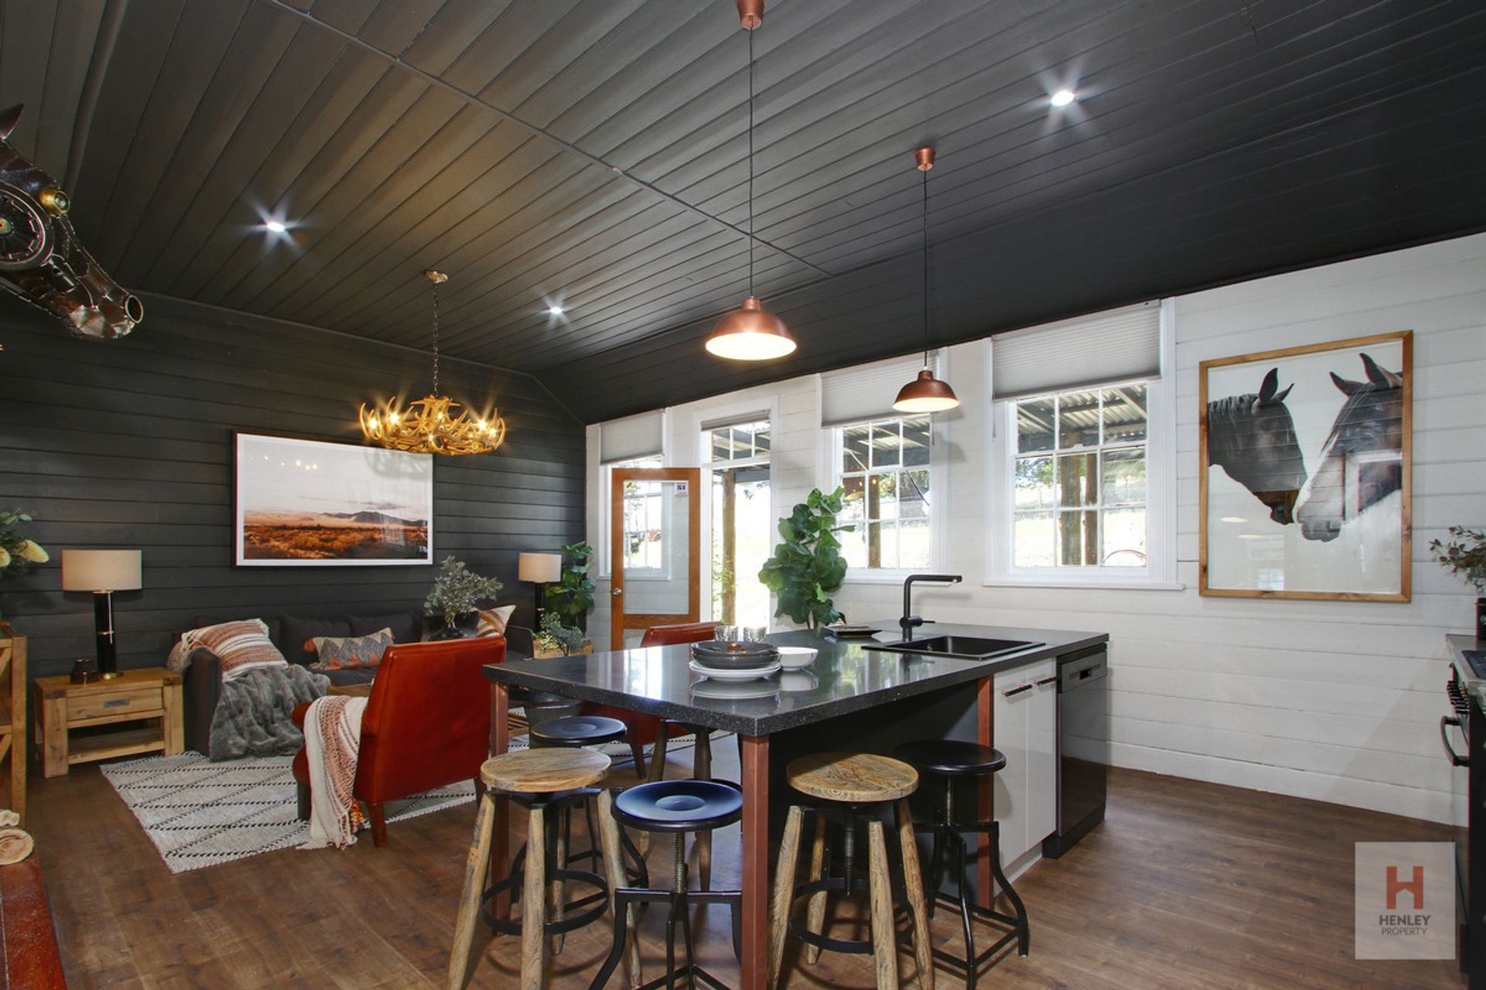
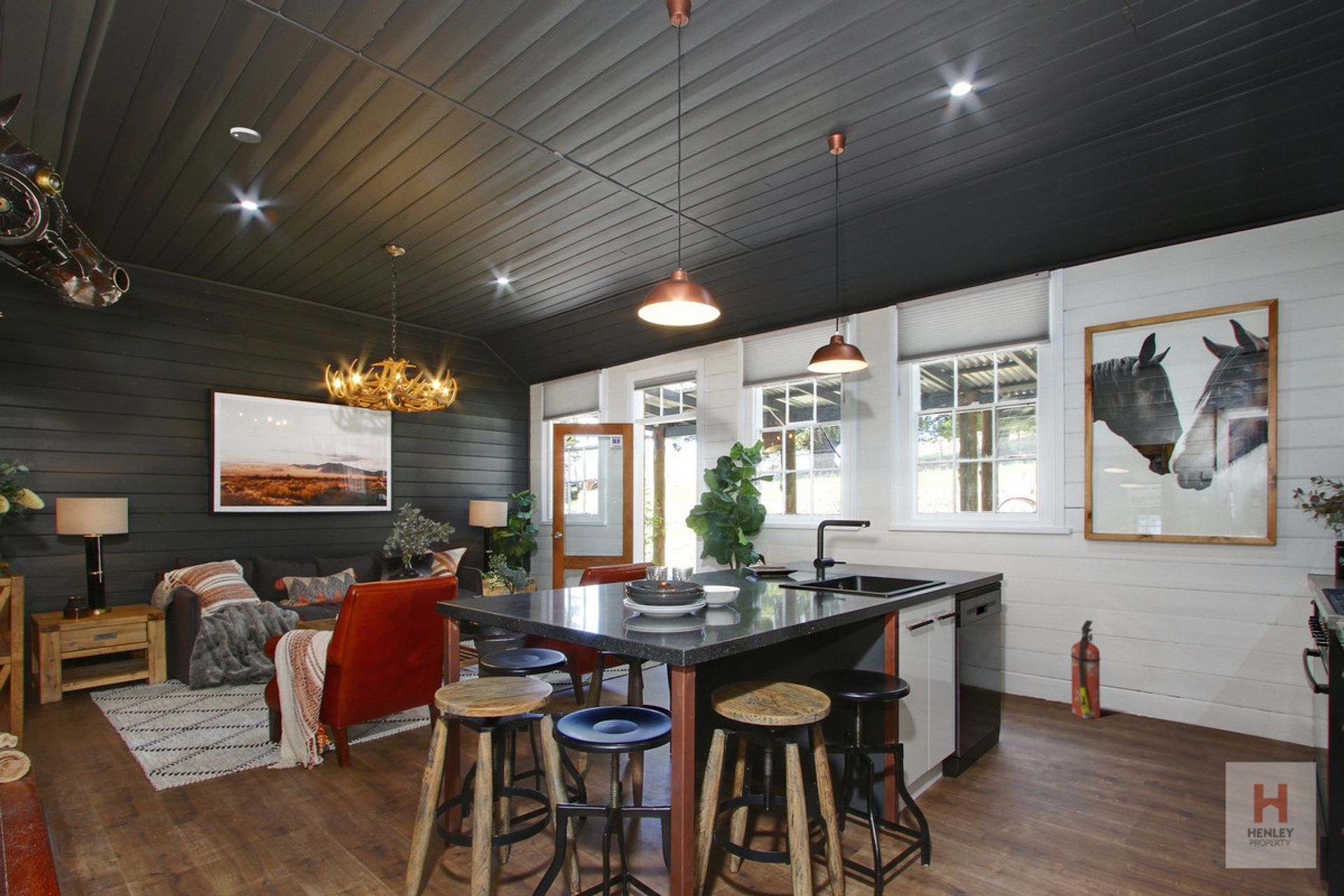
+ smoke detector (246, 135)
+ fire extinguisher (1086, 668)
